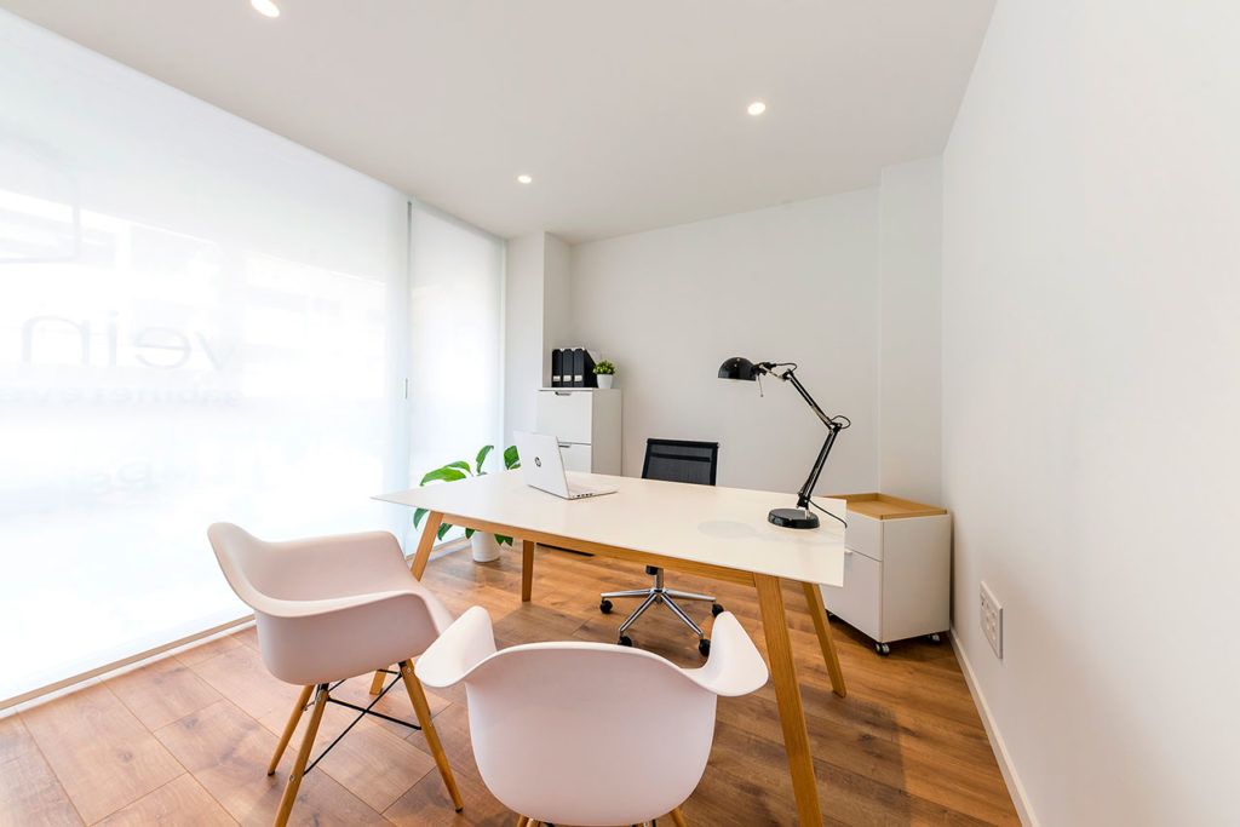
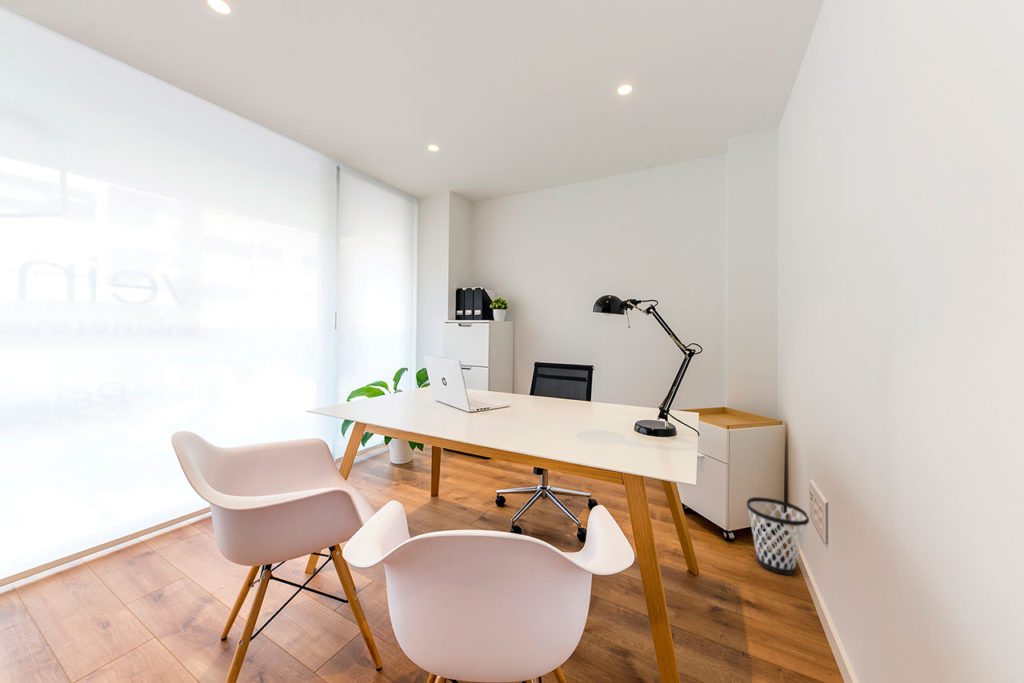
+ wastebasket (775, 536)
